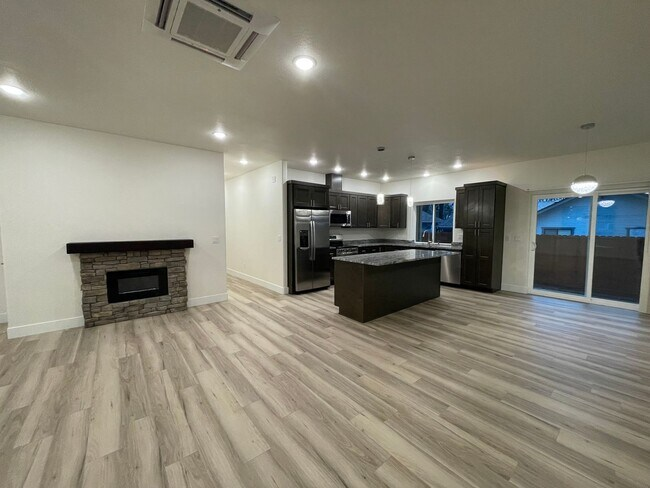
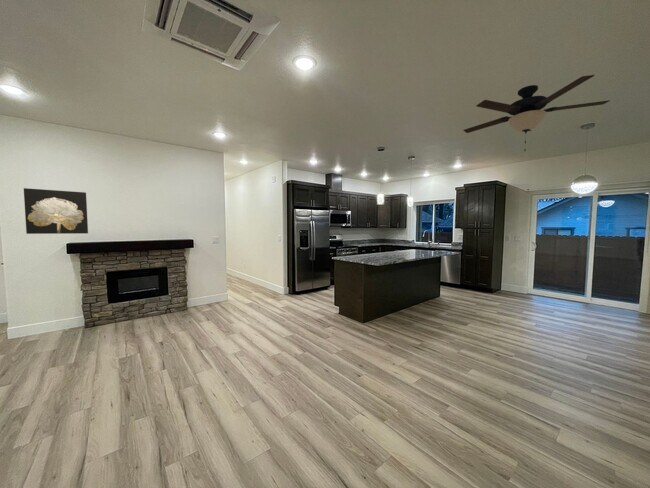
+ wall art (57, 212)
+ ceiling fan (526, 121)
